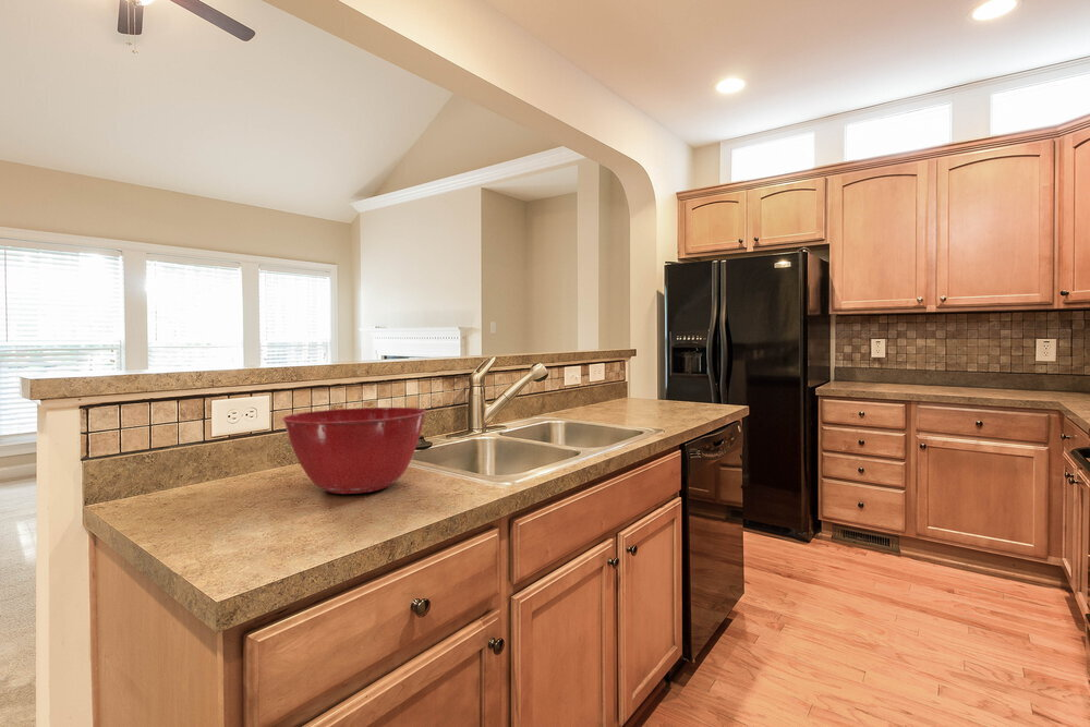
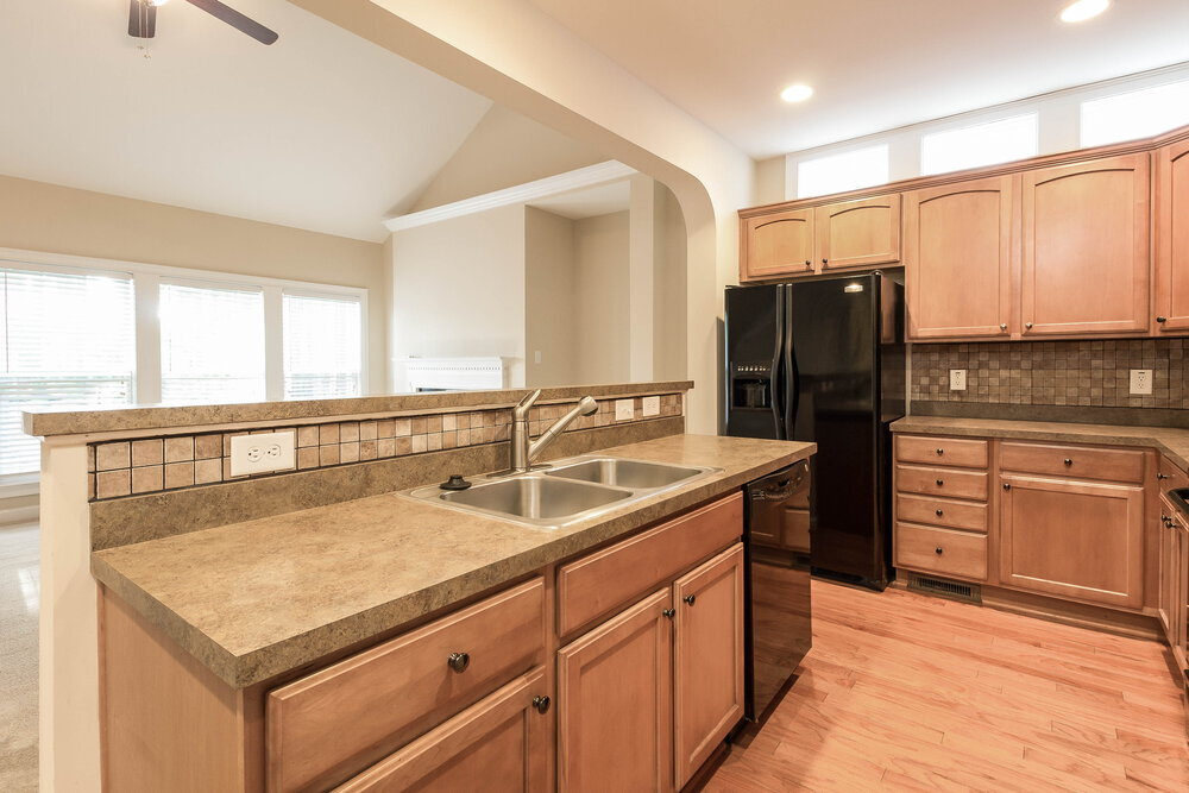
- mixing bowl (358, 449)
